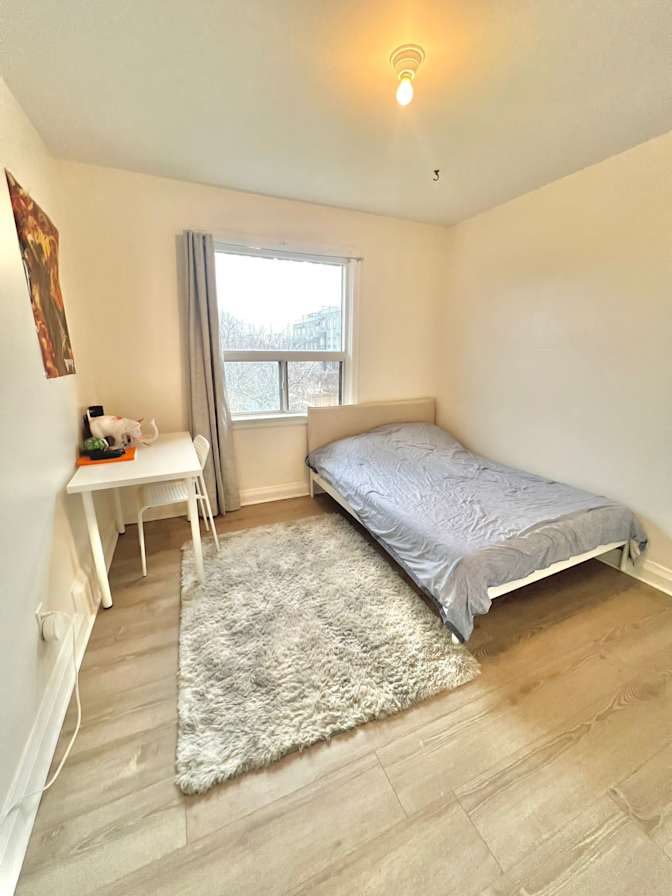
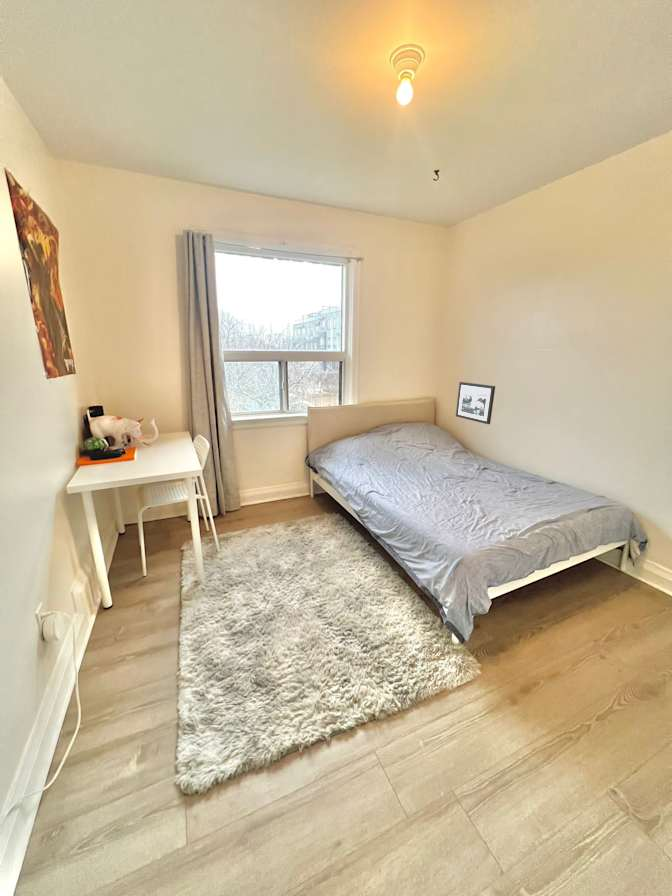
+ picture frame (474, 402)
